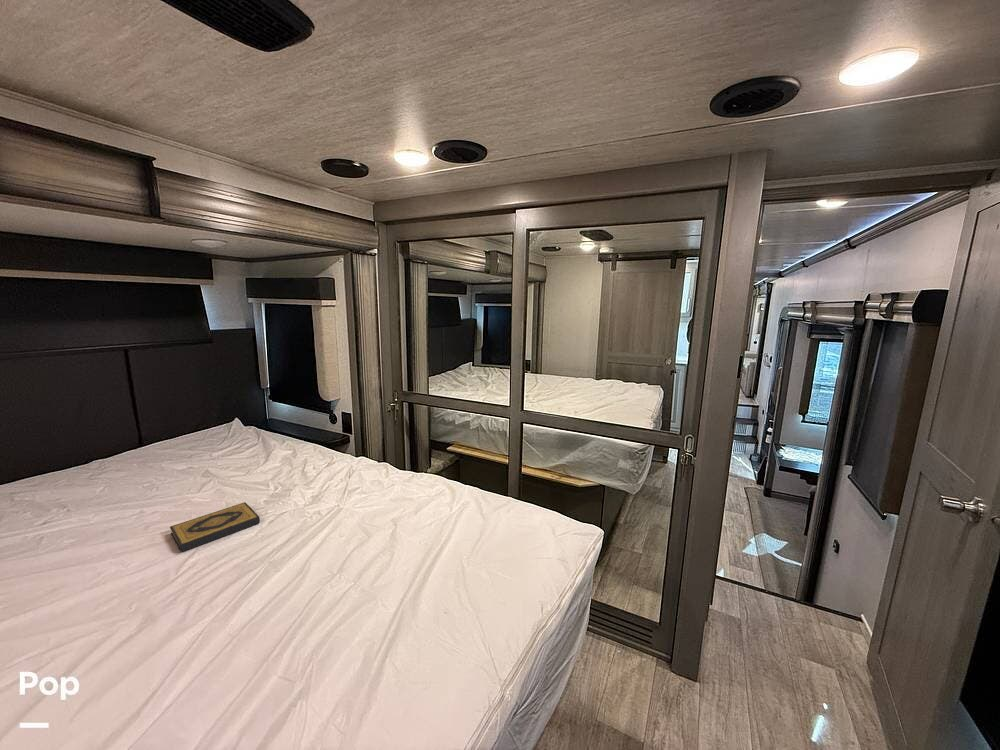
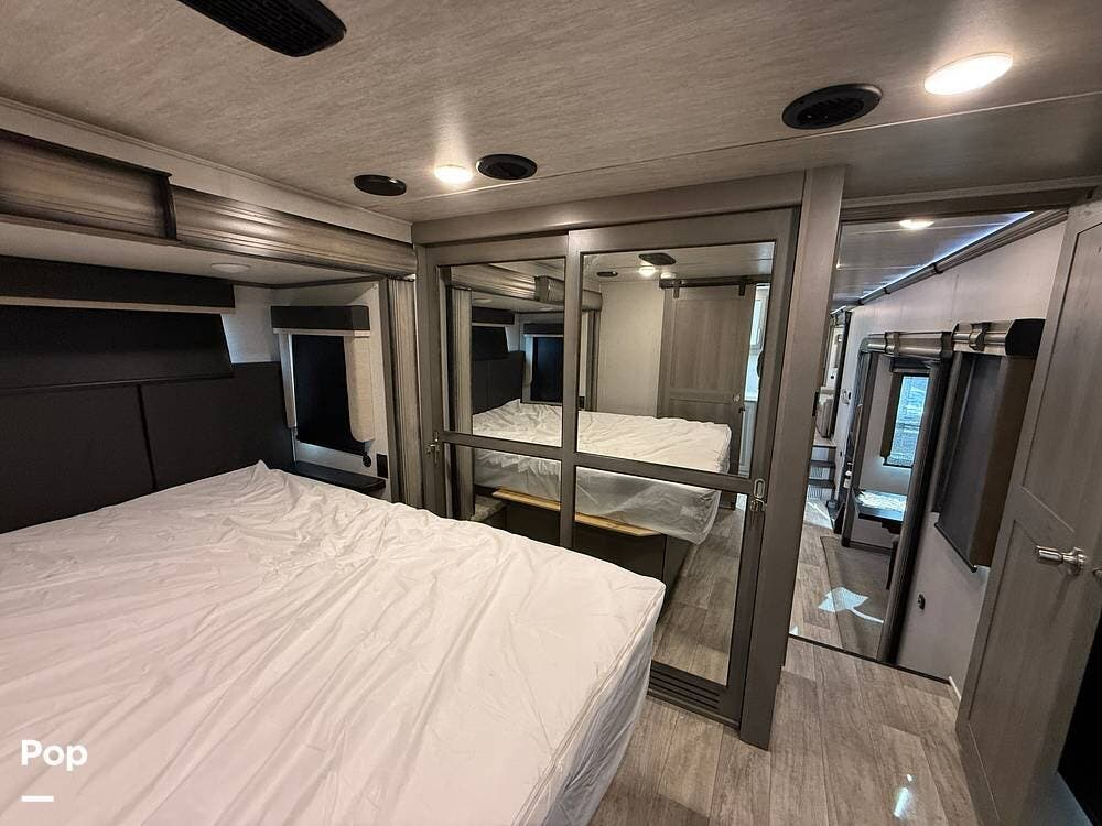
- hardback book (216, 524)
